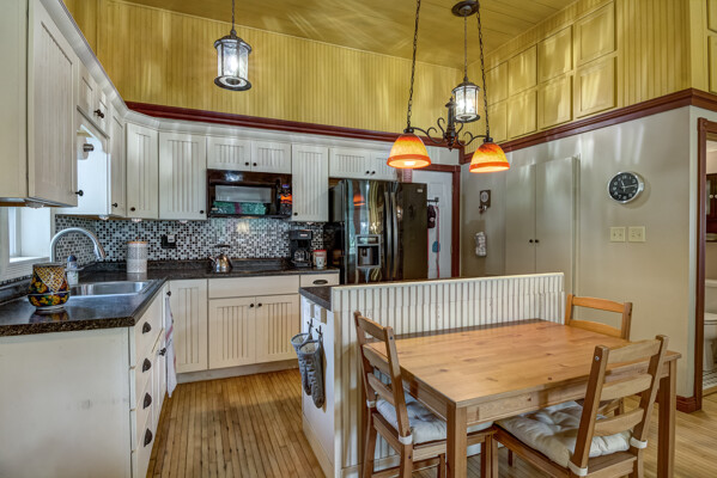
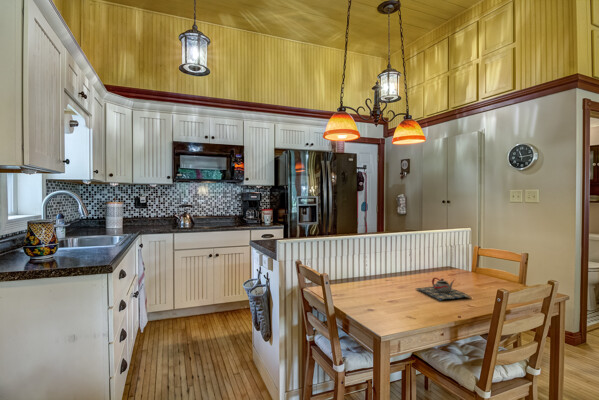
+ teapot (442, 286)
